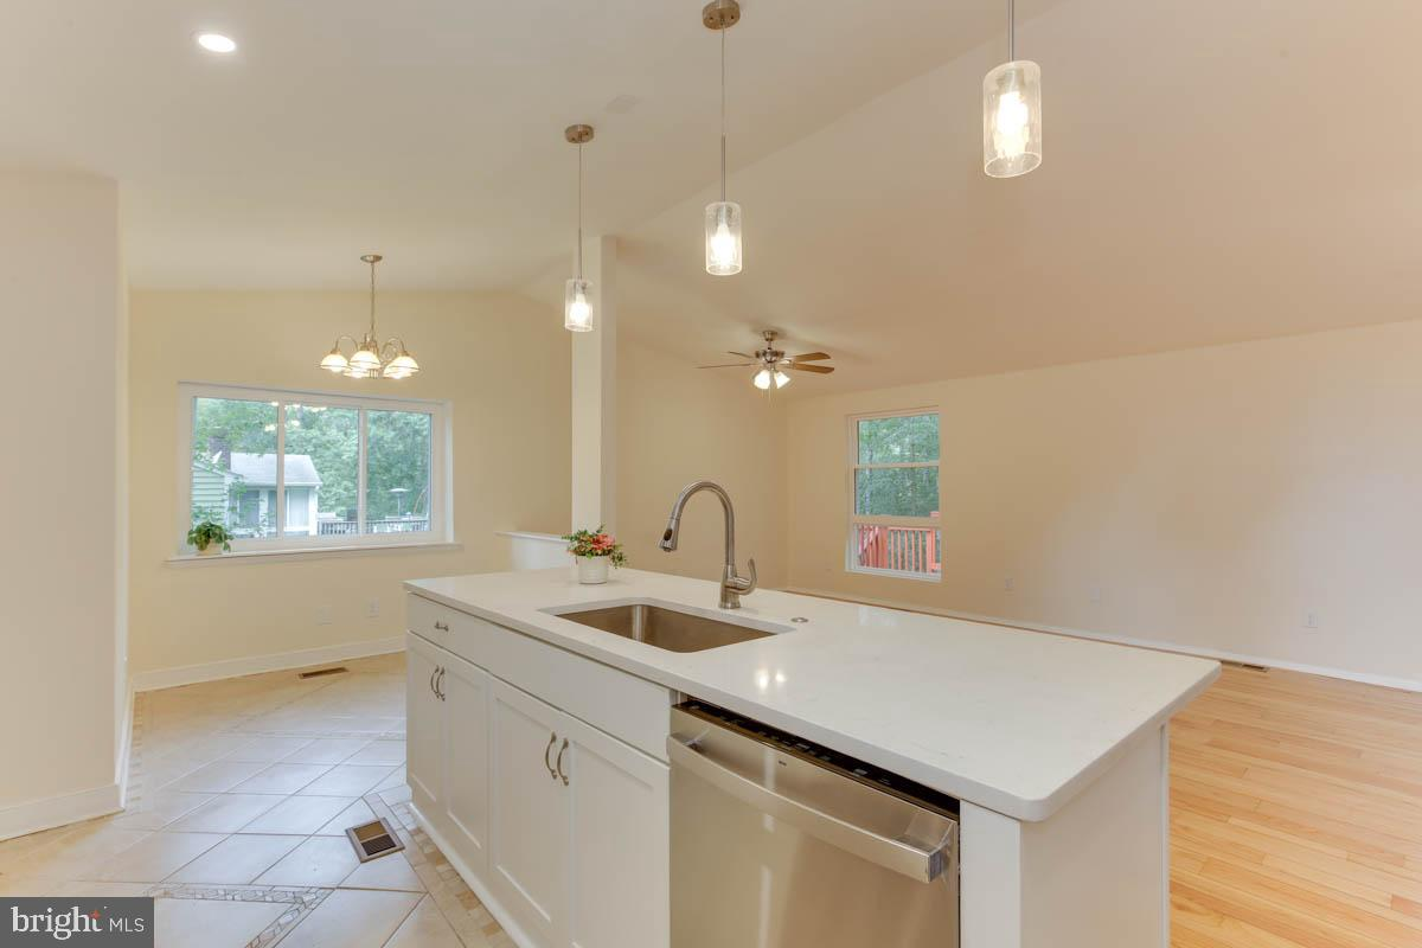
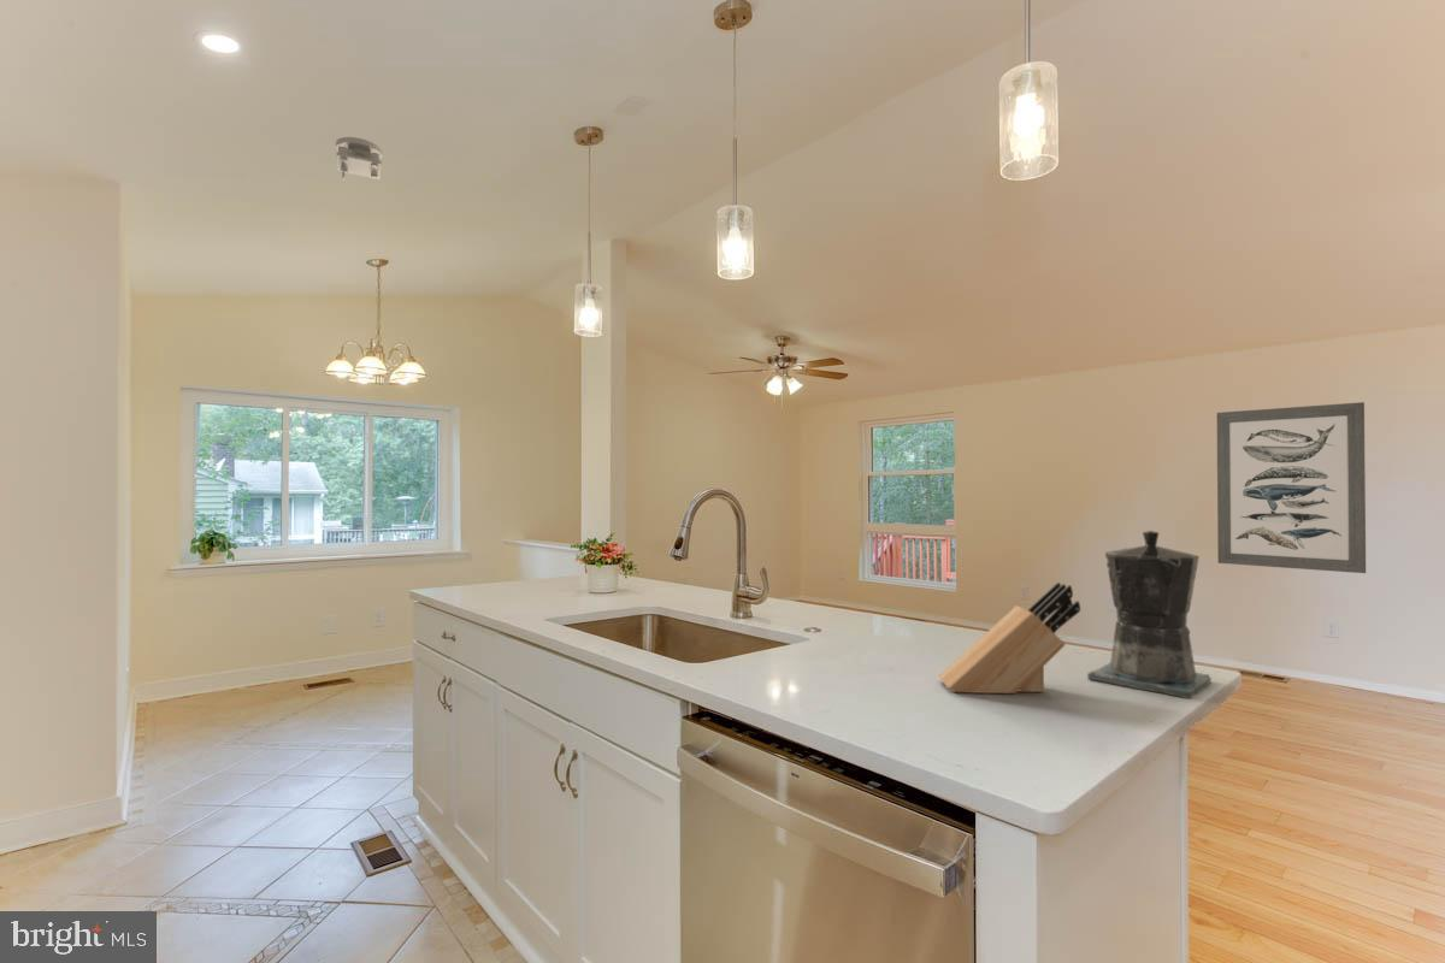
+ smoke detector (359, 164)
+ coffee maker (1150, 604)
+ wall art (1286, 488)
+ knife block (1009, 634)
